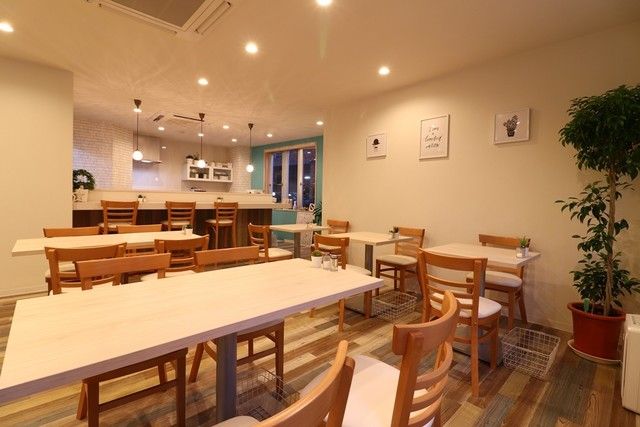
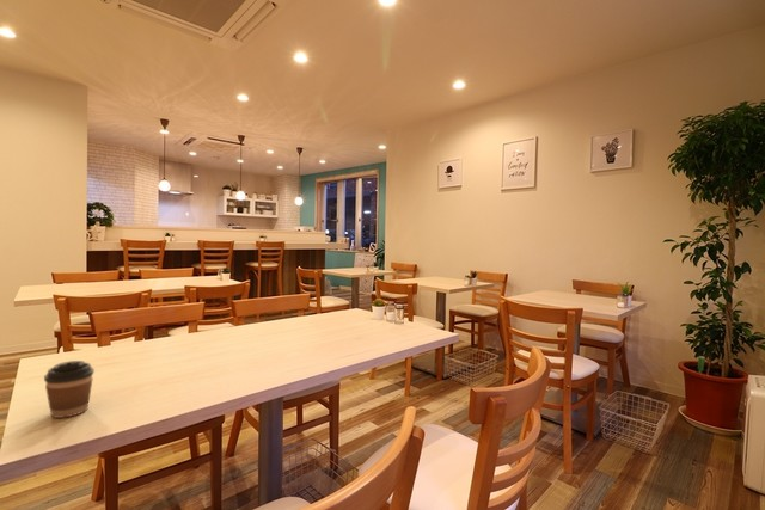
+ coffee cup (69, 386)
